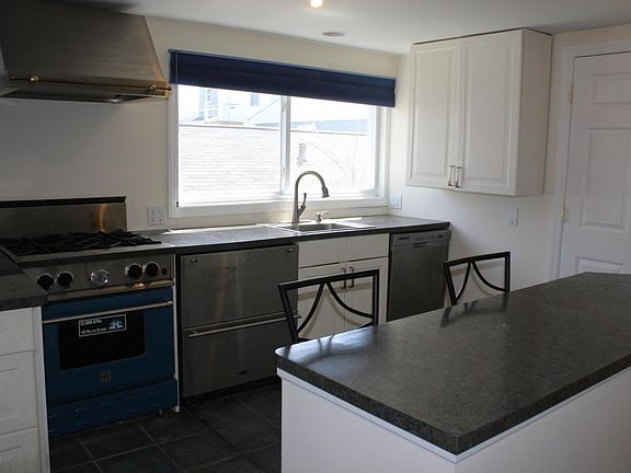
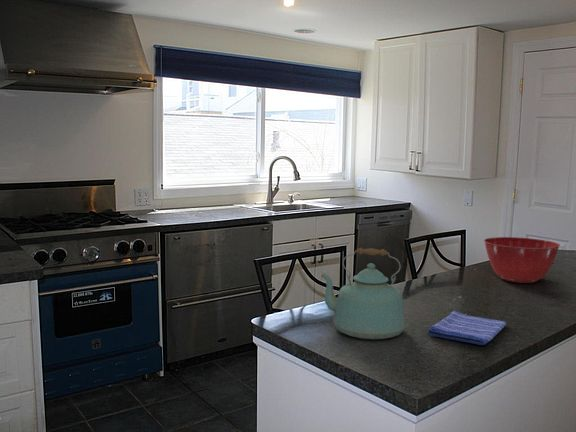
+ kettle (362, 289)
+ mixing bowl (519, 260)
+ dish towel (467, 326)
